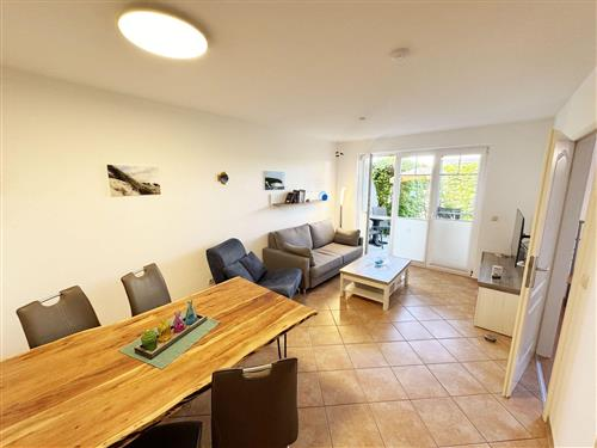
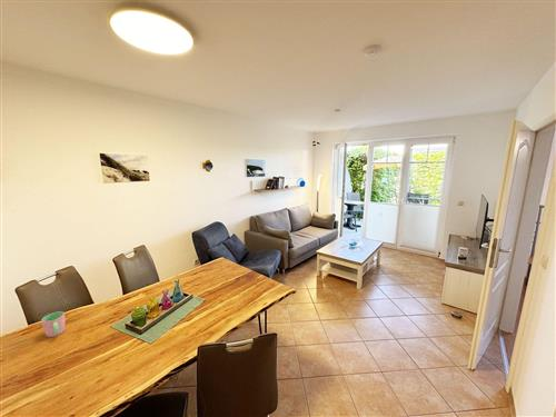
+ cup (54, 326)
